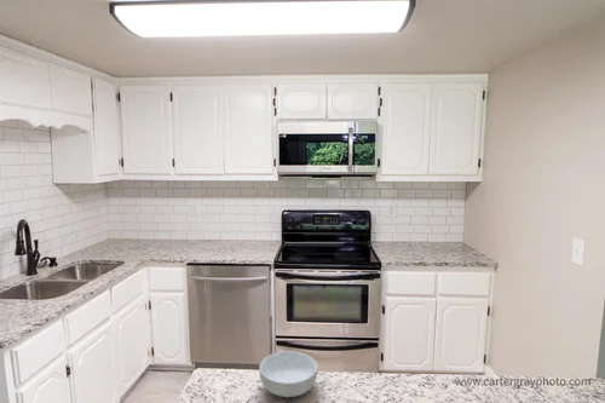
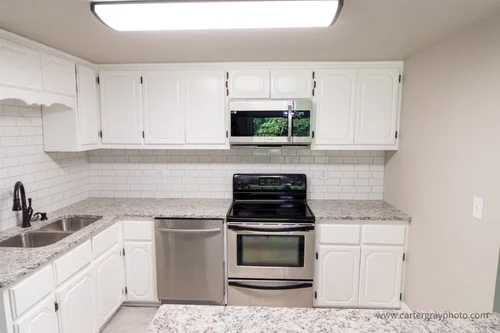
- cereal bowl (288, 376)
